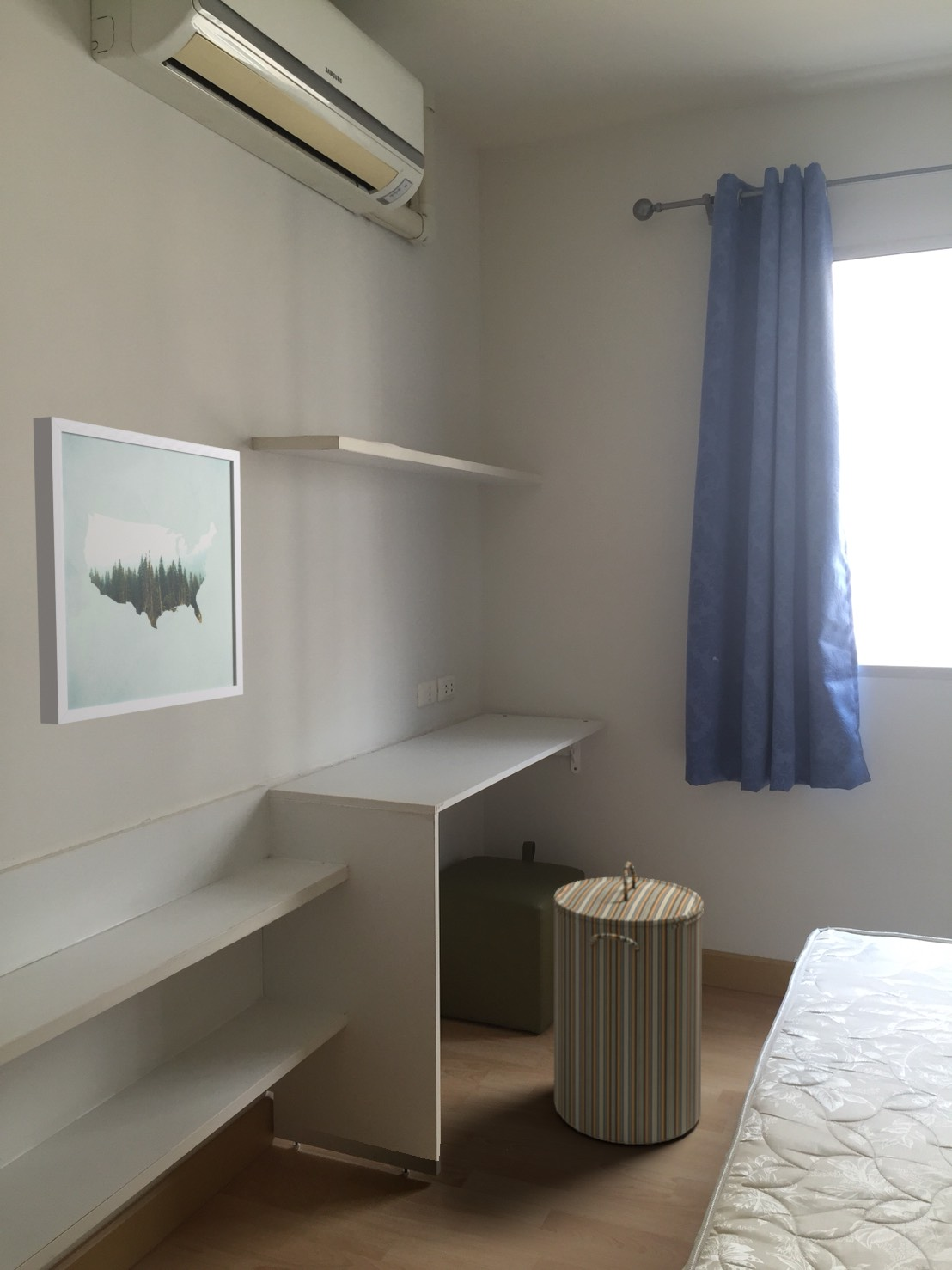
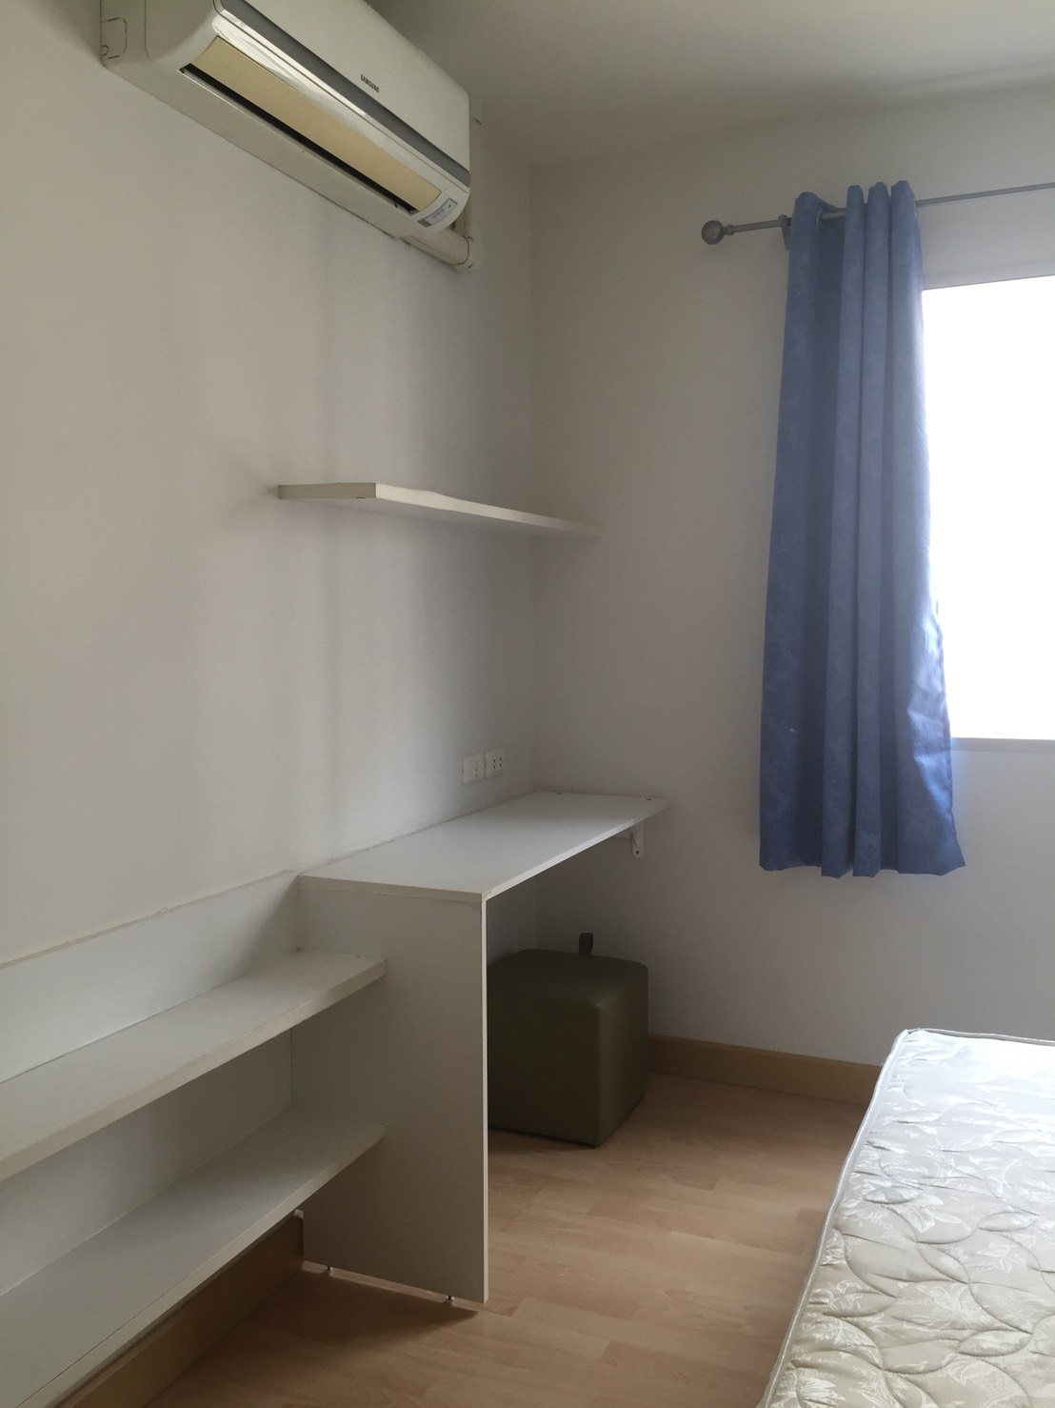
- laundry hamper (626, 986)
- wall art (150, 572)
